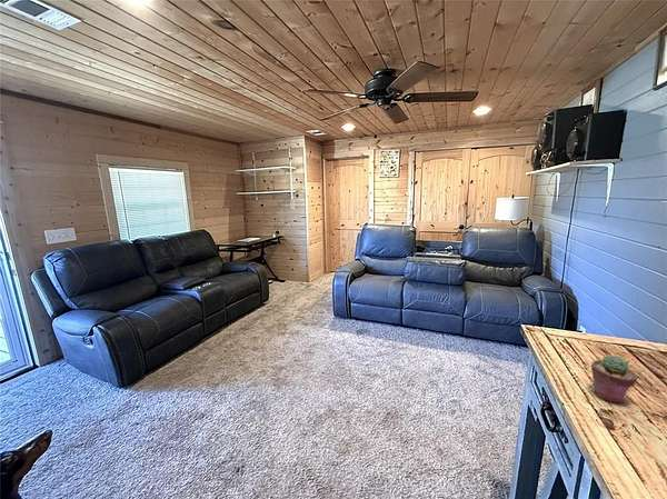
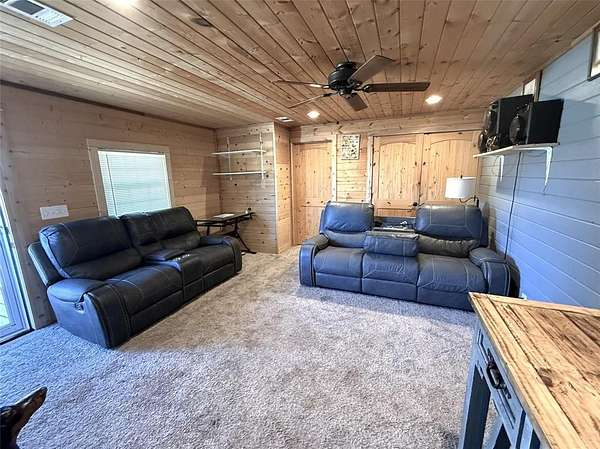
- potted succulent (611, 377)
